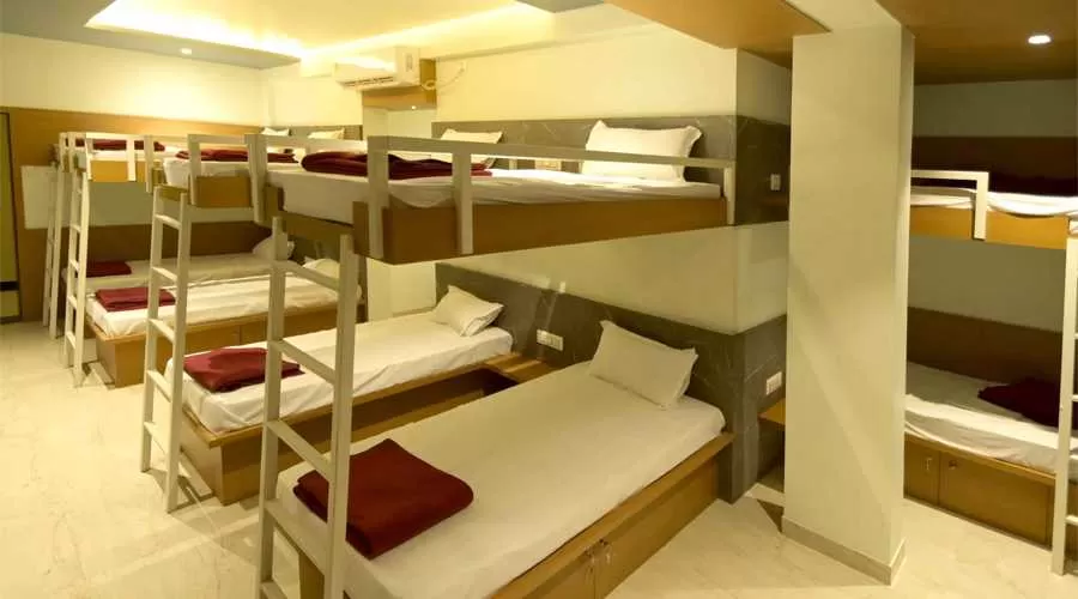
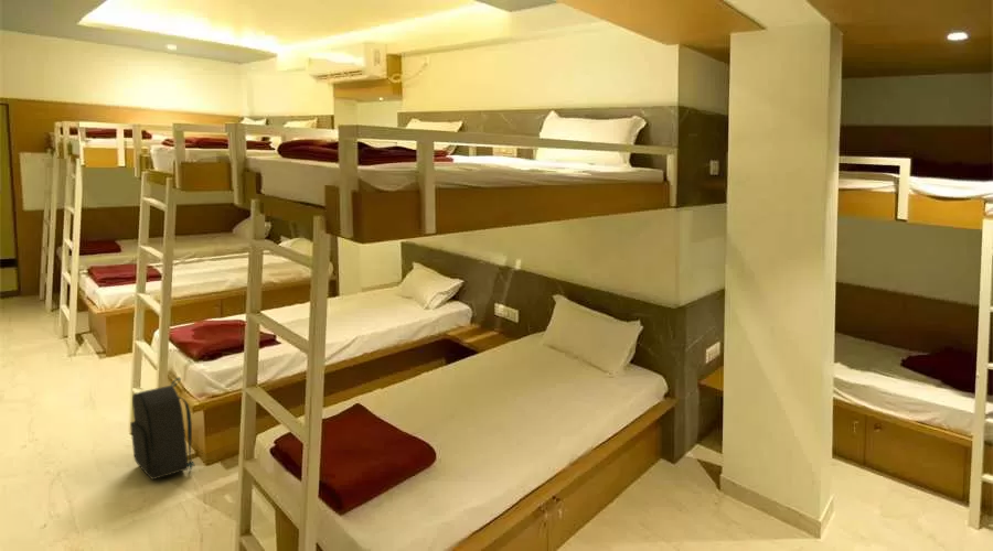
+ backpack (161, 425)
